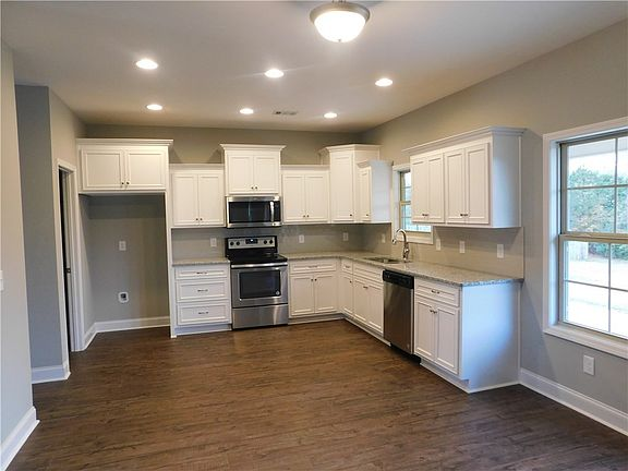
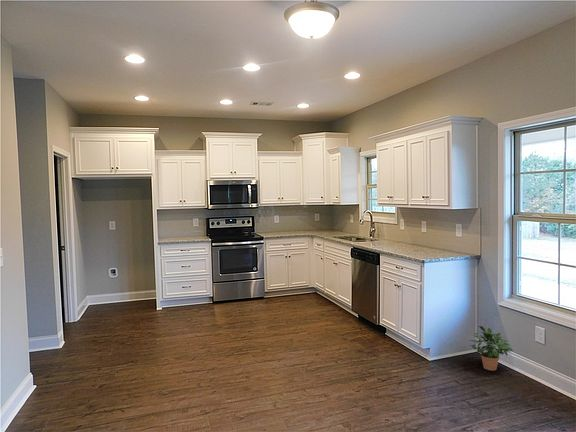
+ potted plant (492, 349)
